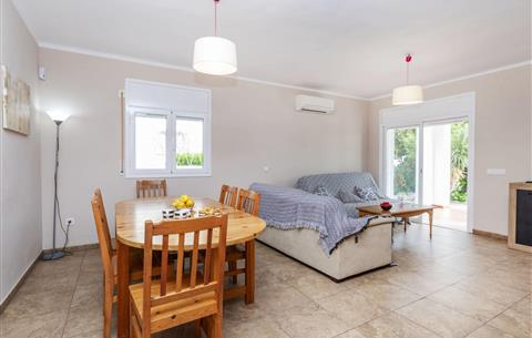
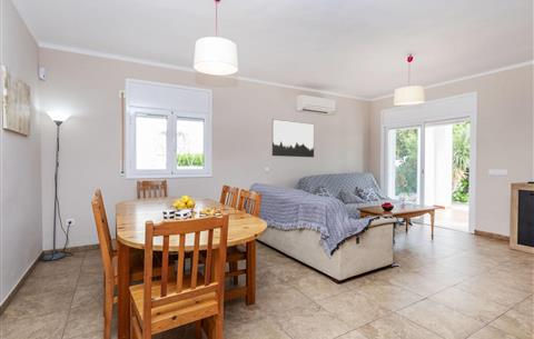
+ wall art (294, 139)
